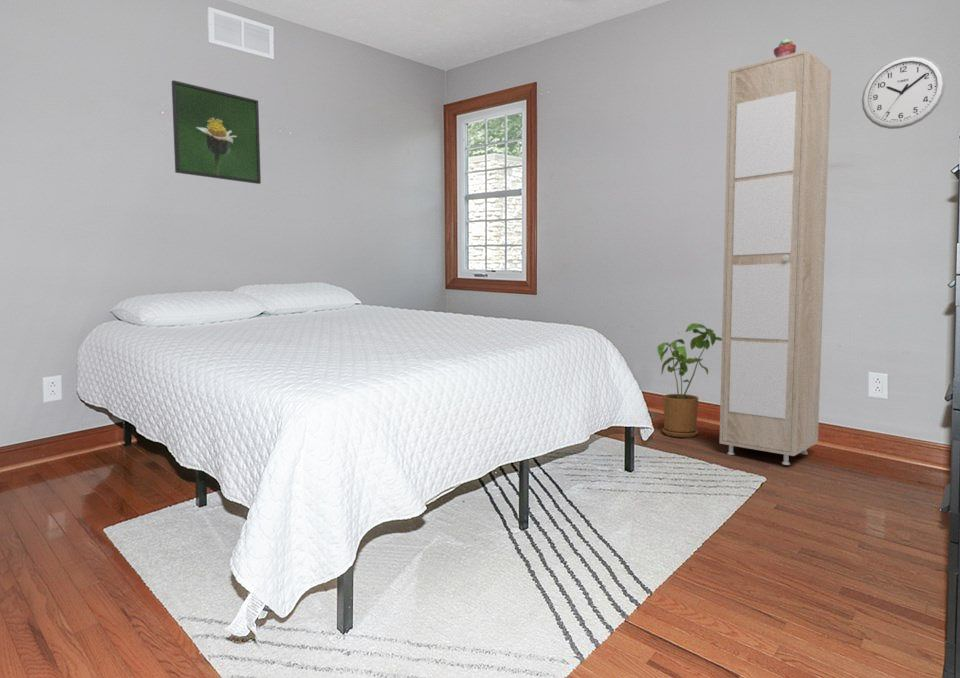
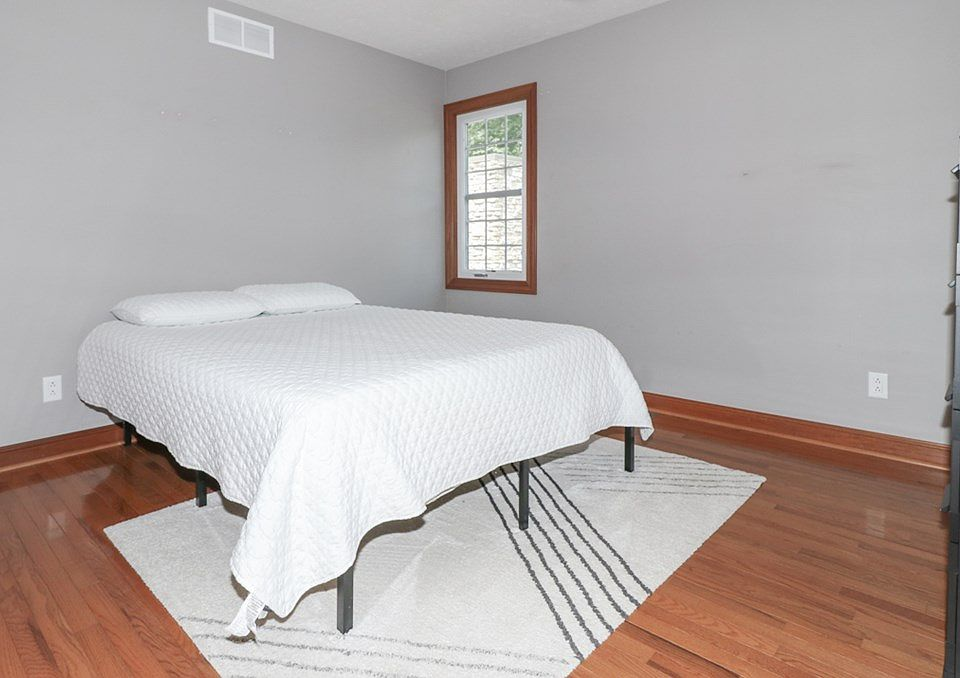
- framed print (218, 135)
- cabinet (773, 266)
- house plant (681, 379)
- wall clock (901, 92)
- potted succulent (784, 52)
